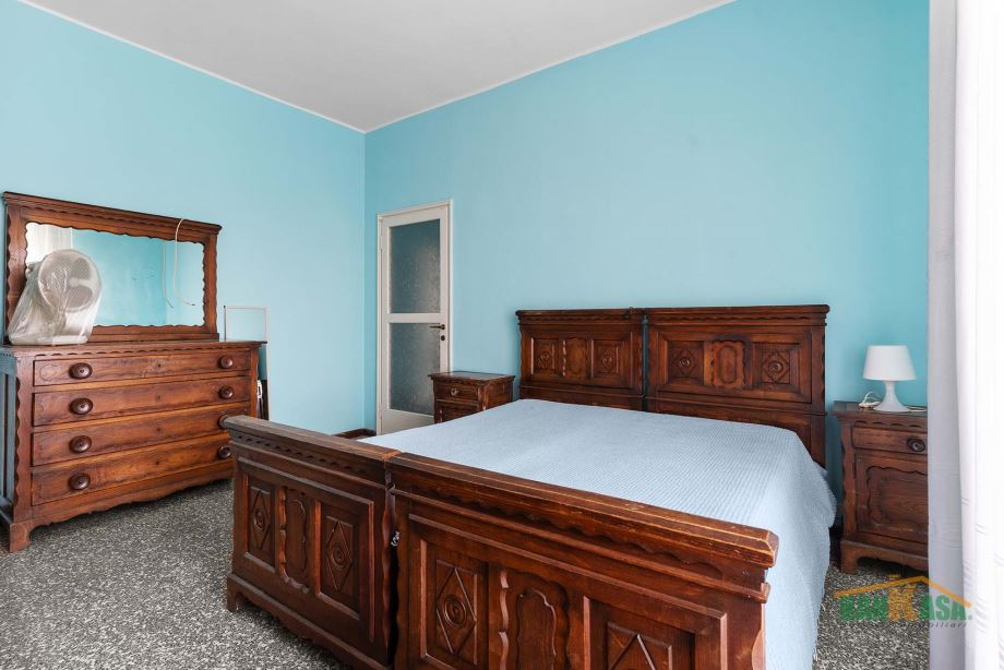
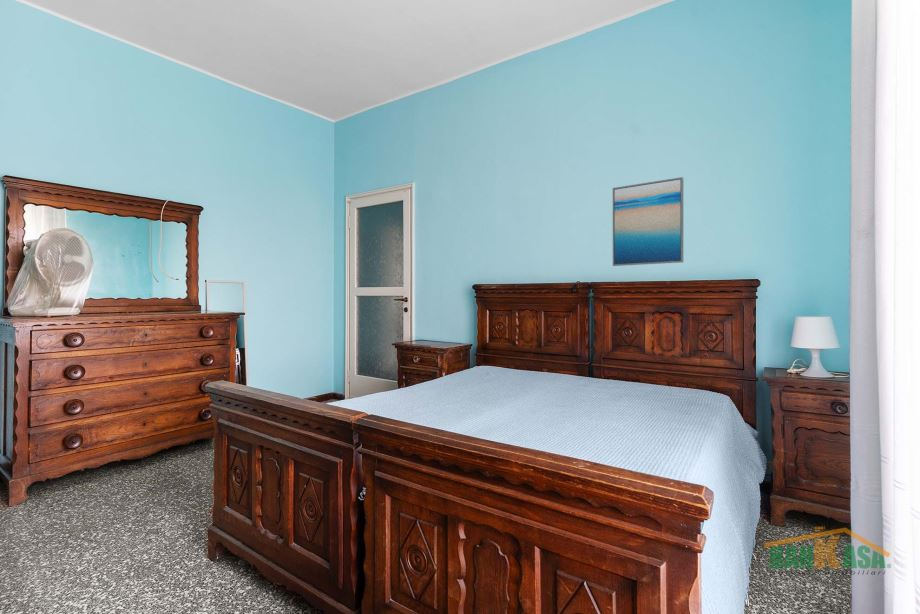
+ wall art (646, 223)
